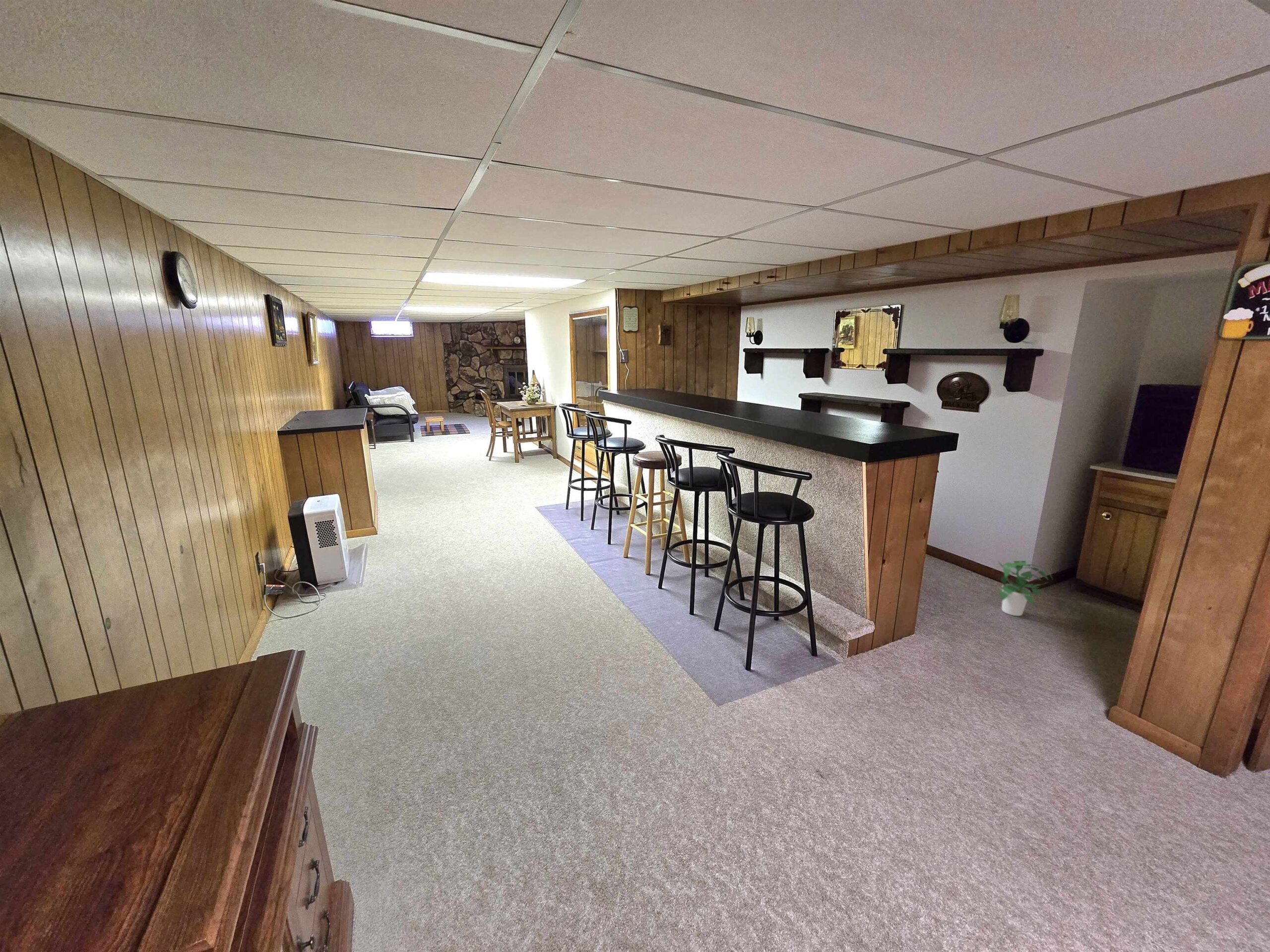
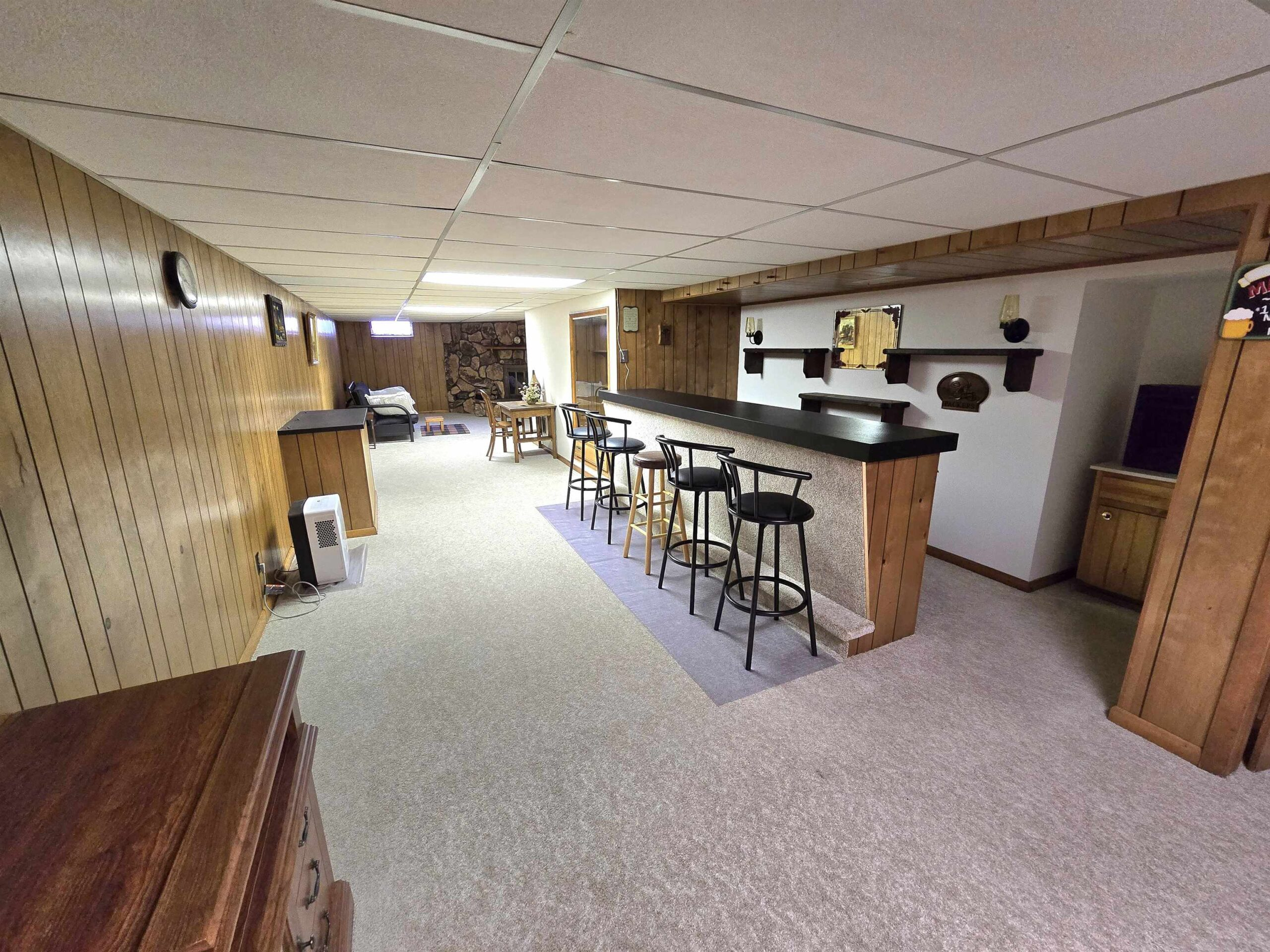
- potted plant (1020, 587)
